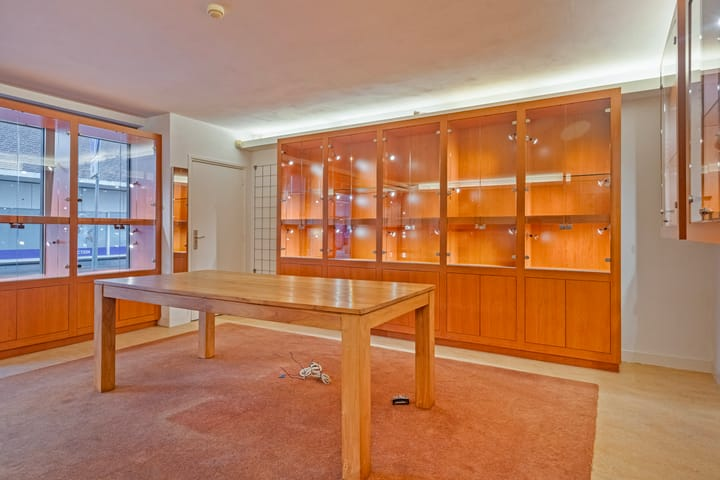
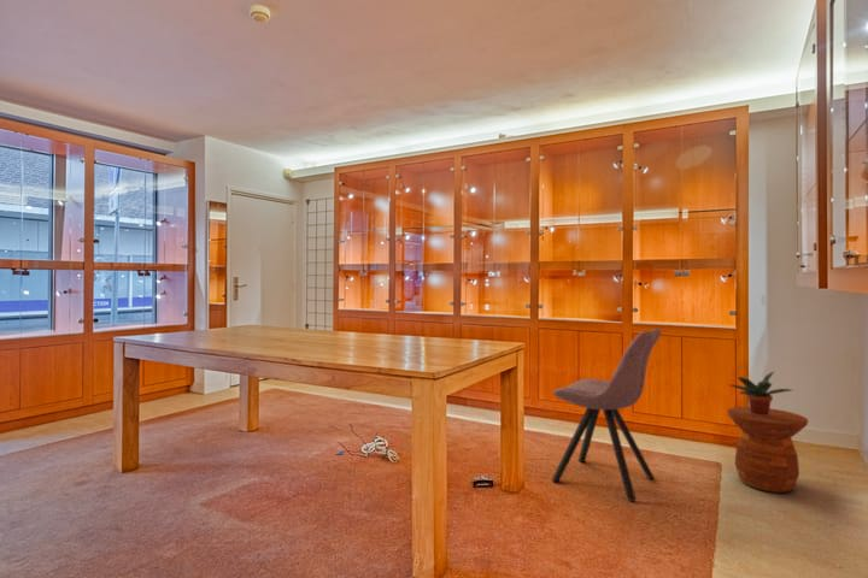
+ side table (766, 449)
+ potted plant (758, 391)
+ chair (604, 403)
